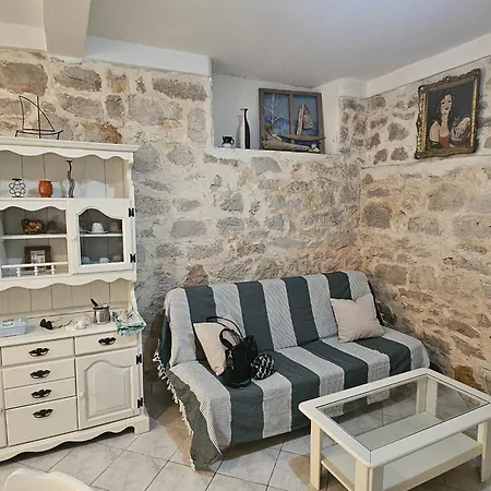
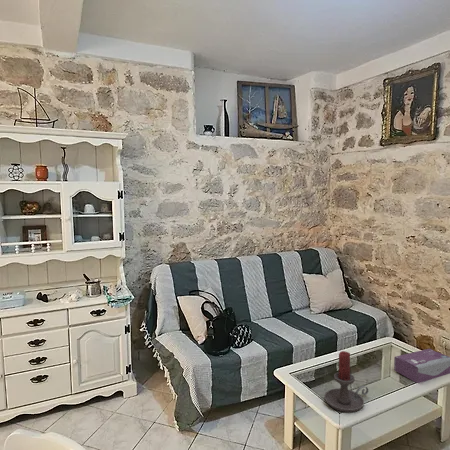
+ tissue box (423, 364)
+ candle holder (348, 376)
